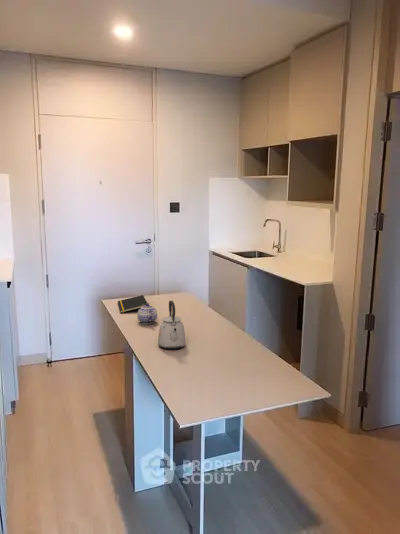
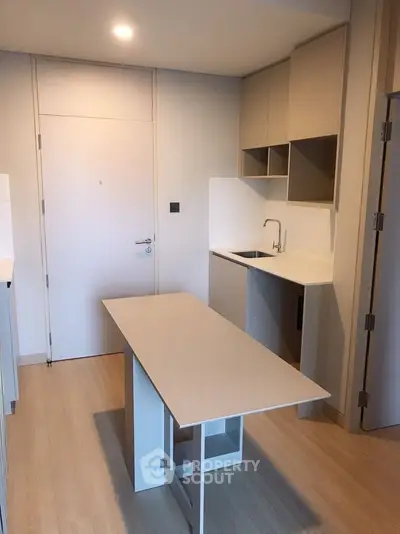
- notepad (132, 303)
- teapot (147, 312)
- kettle (172, 326)
